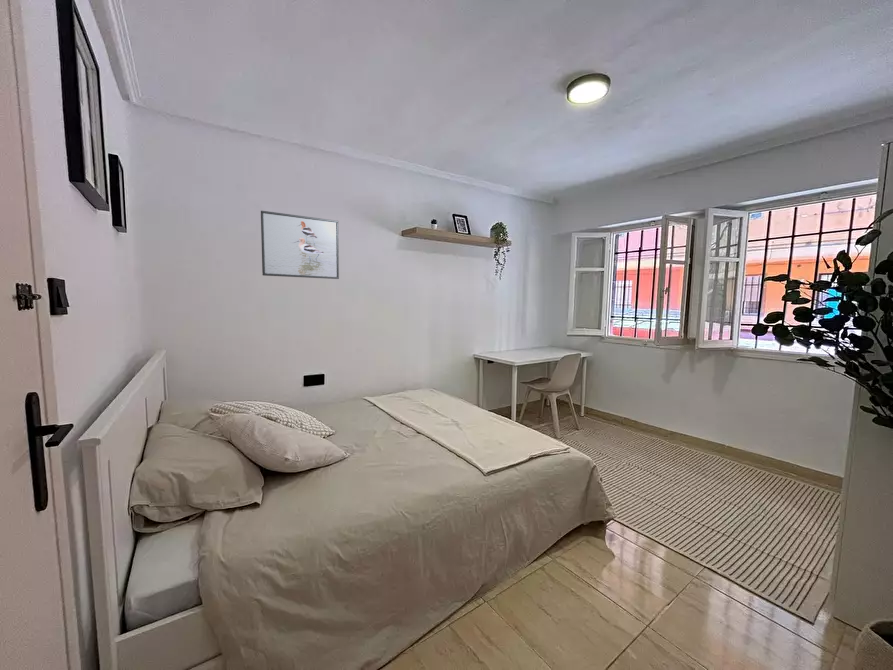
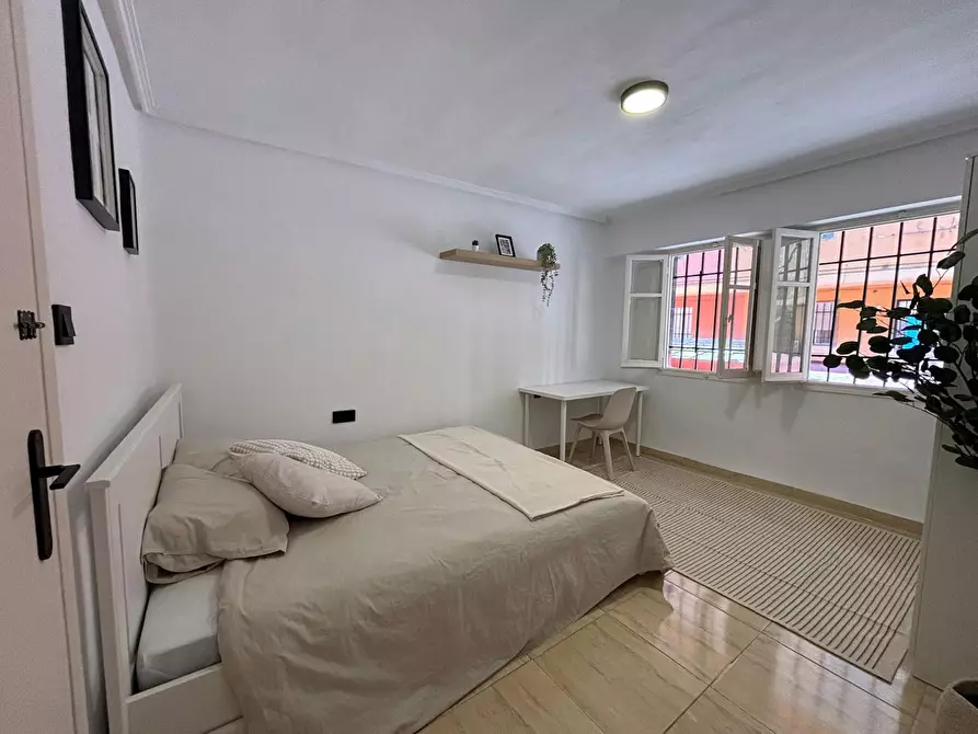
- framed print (302, 246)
